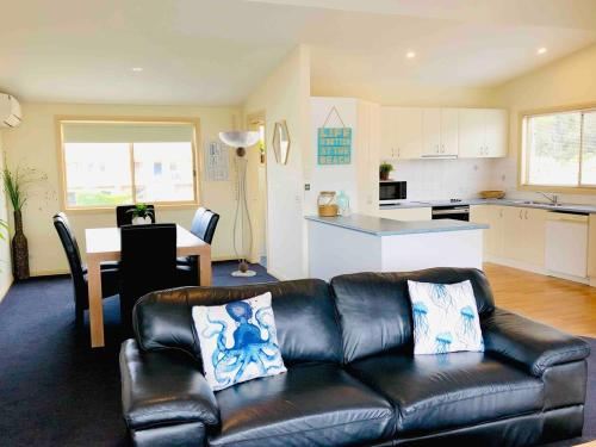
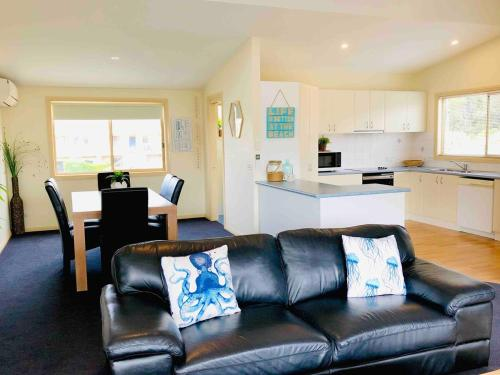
- floor lamp (242, 204)
